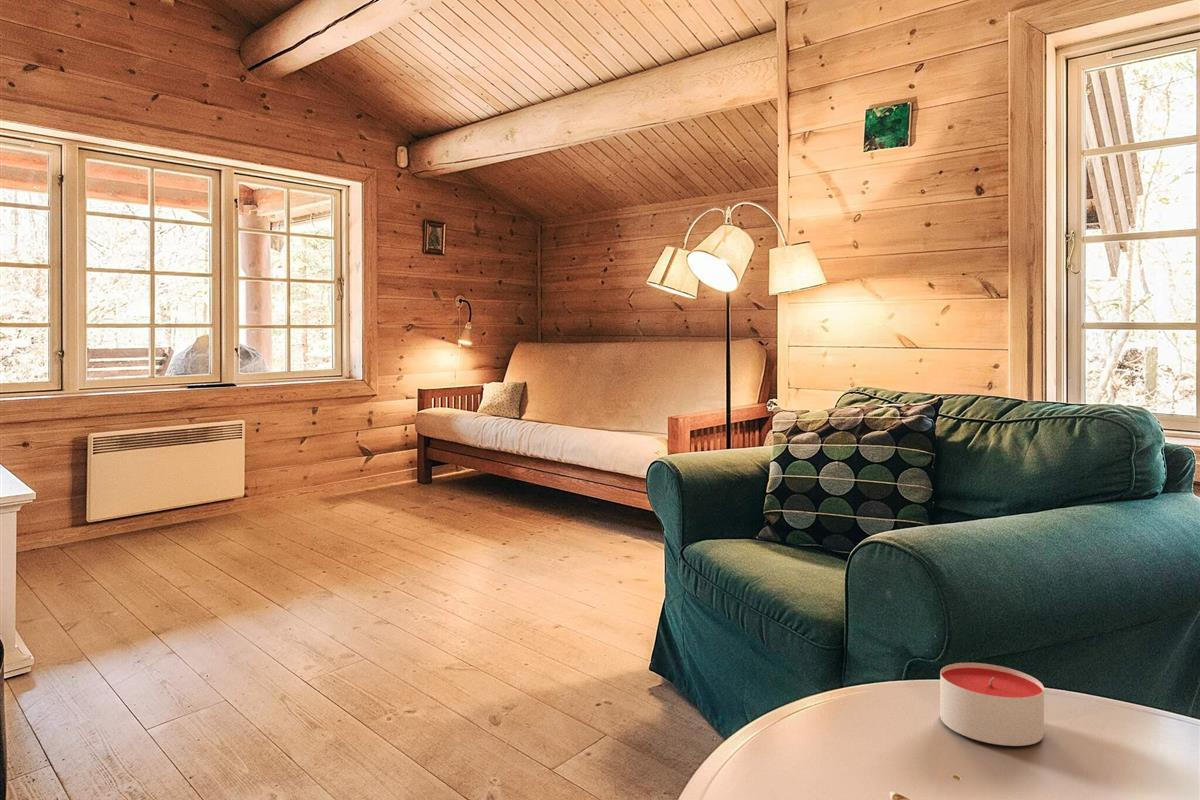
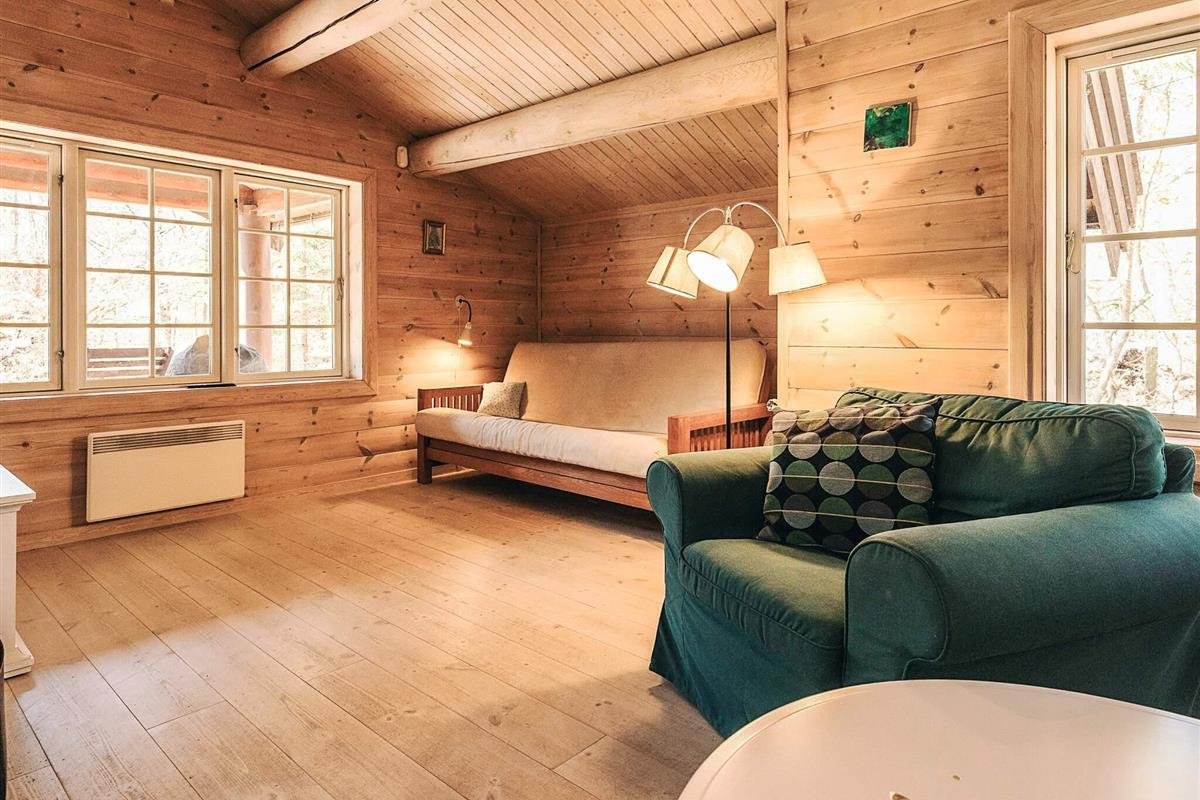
- candle (990, 700)
